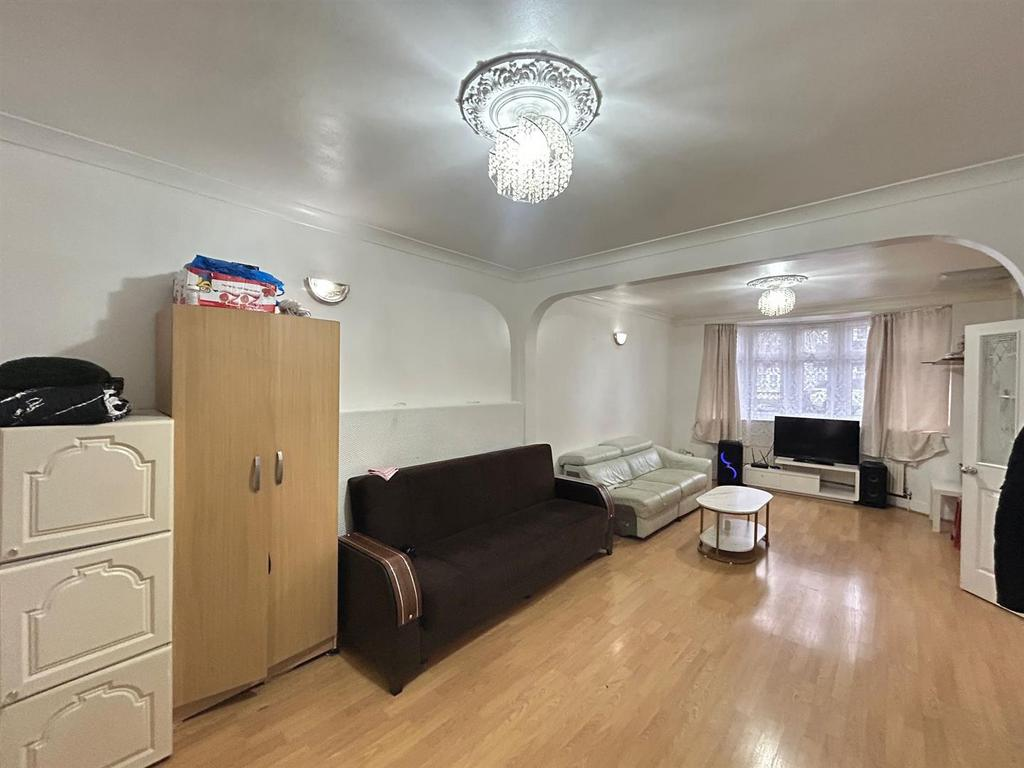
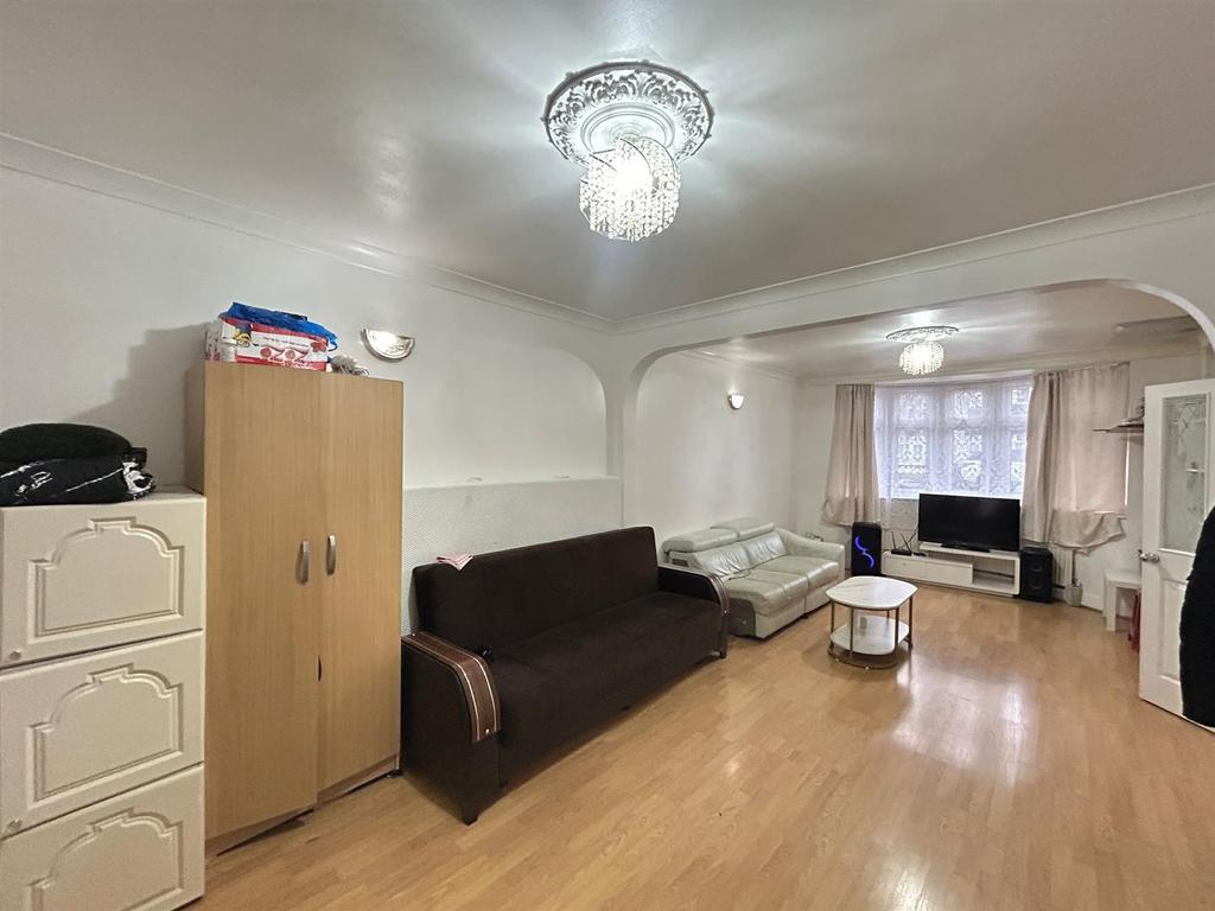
+ plant pot (1073, 594)
